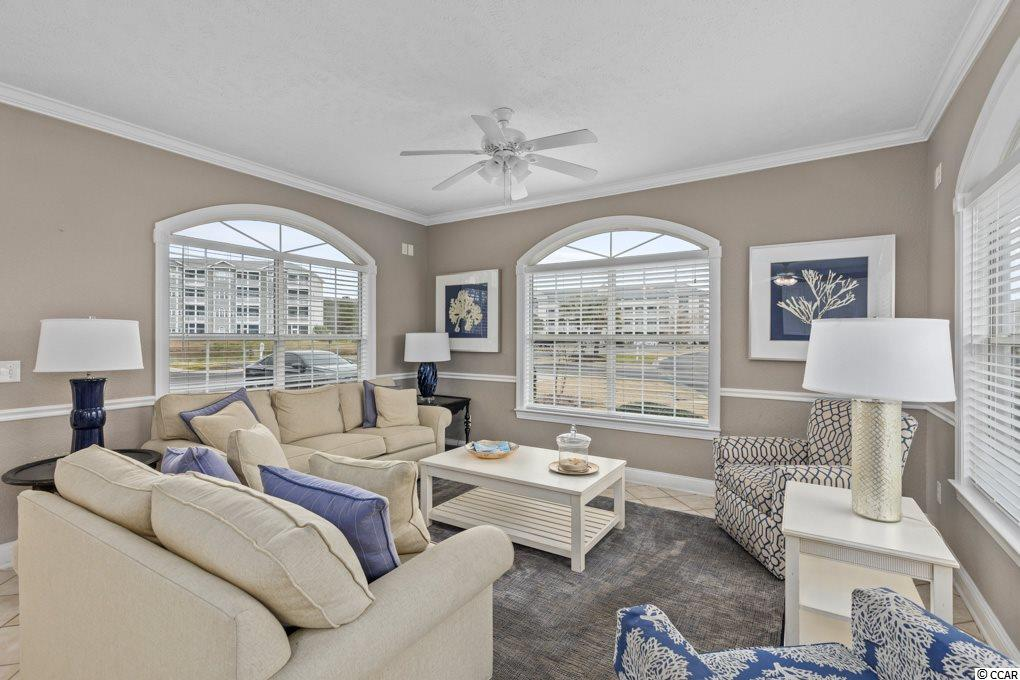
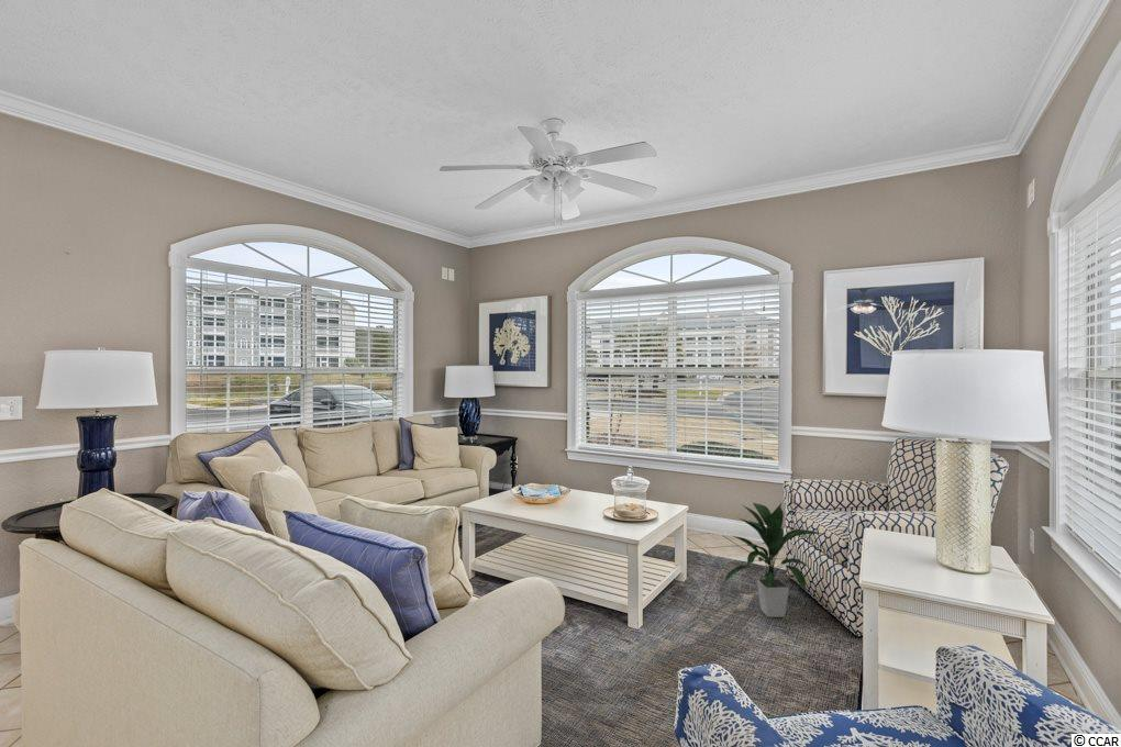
+ indoor plant (767, 555)
